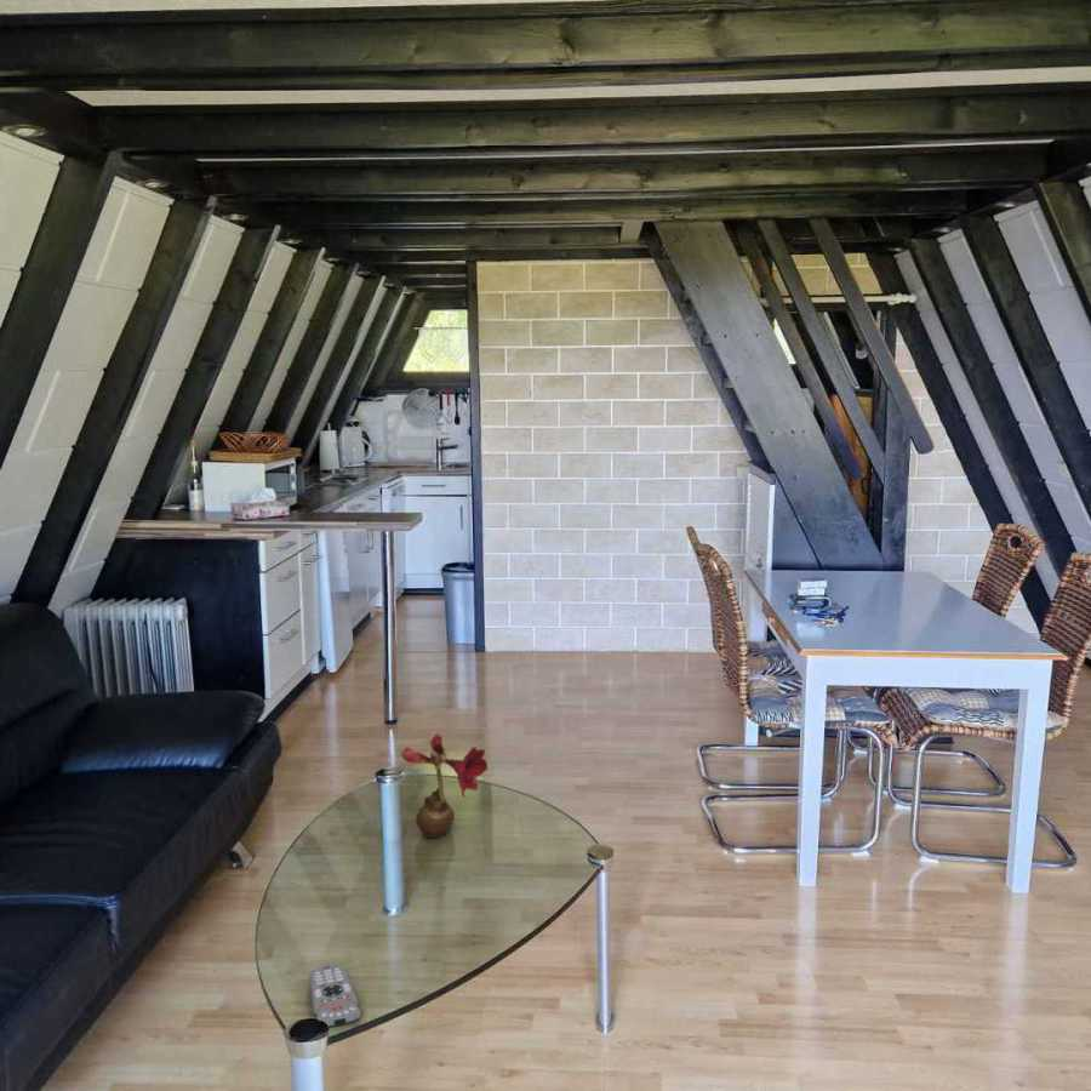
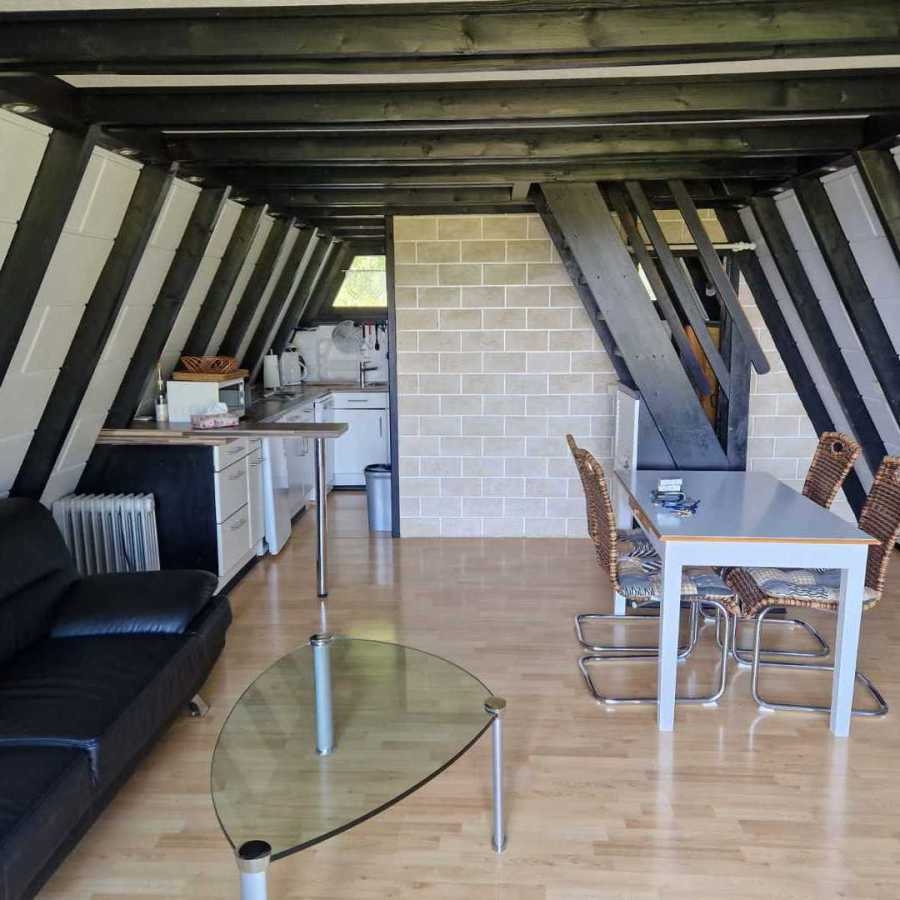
- flower (442, 786)
- remote control (332, 994)
